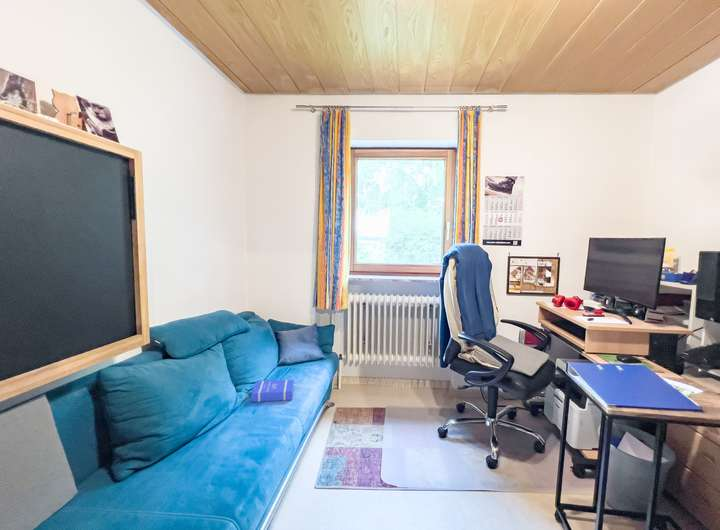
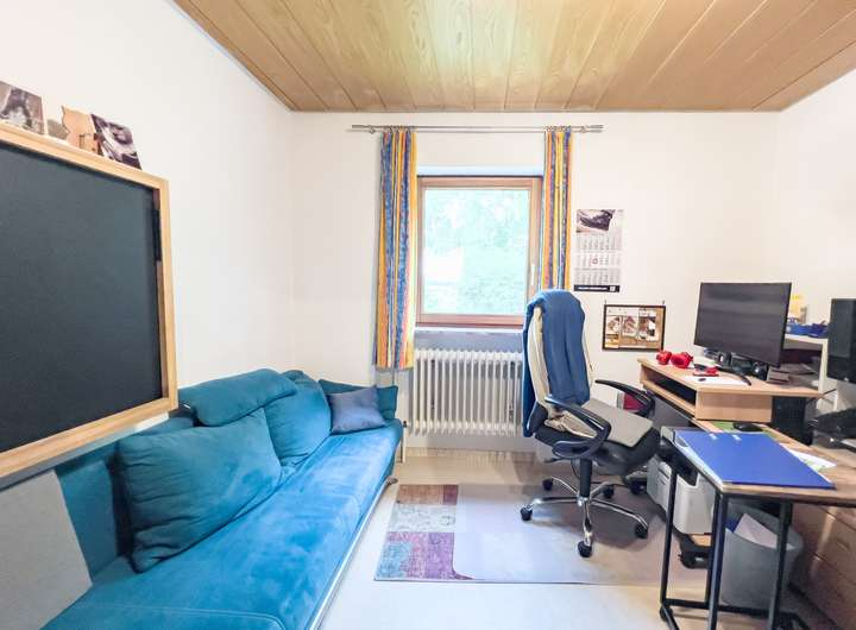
- book (273, 390)
